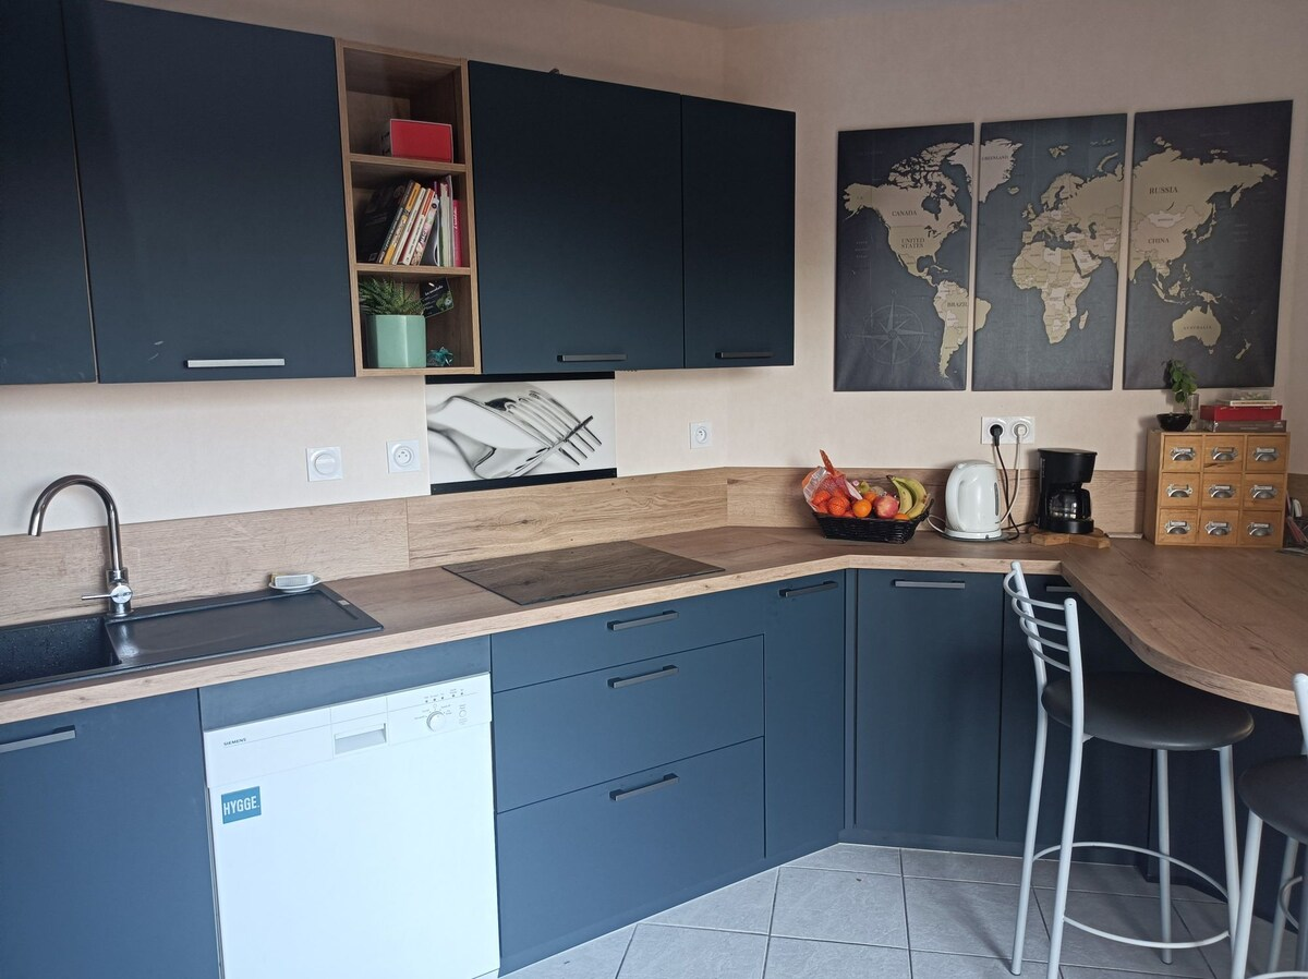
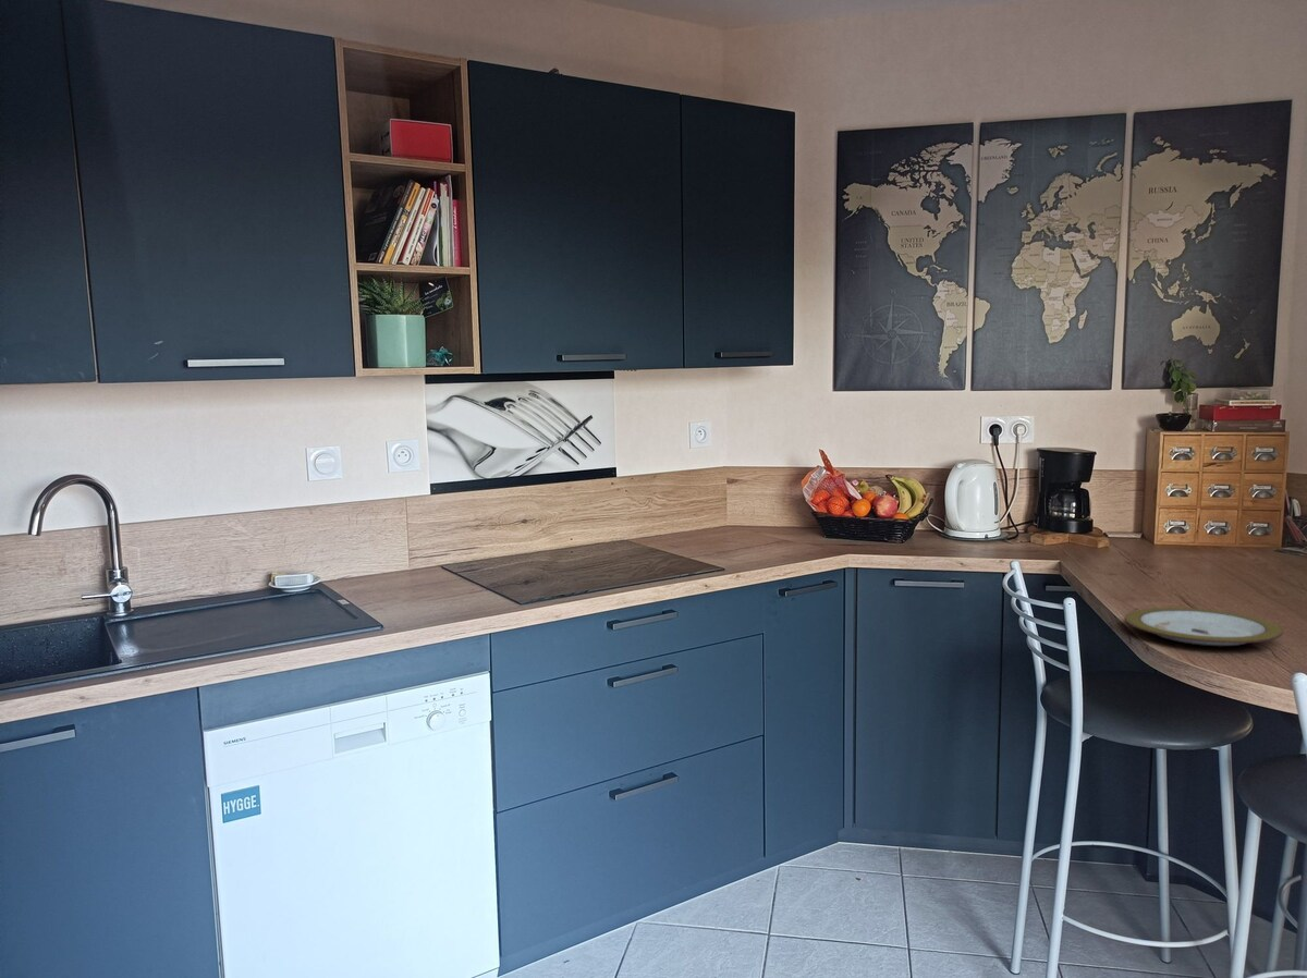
+ plate (1200, 628)
